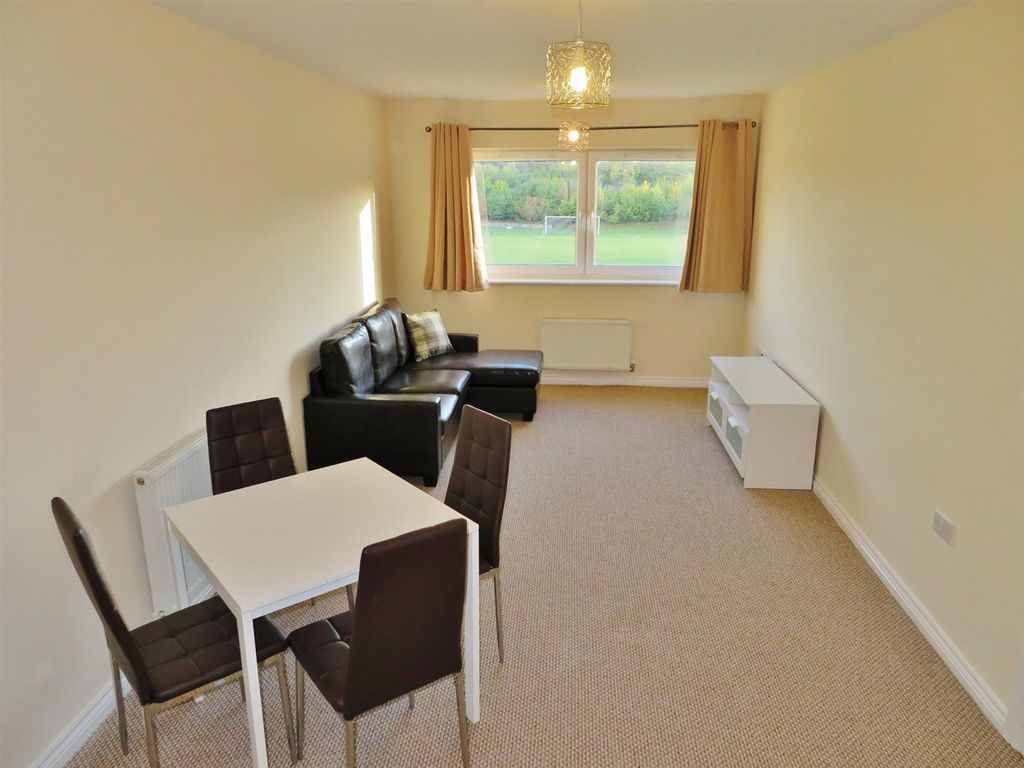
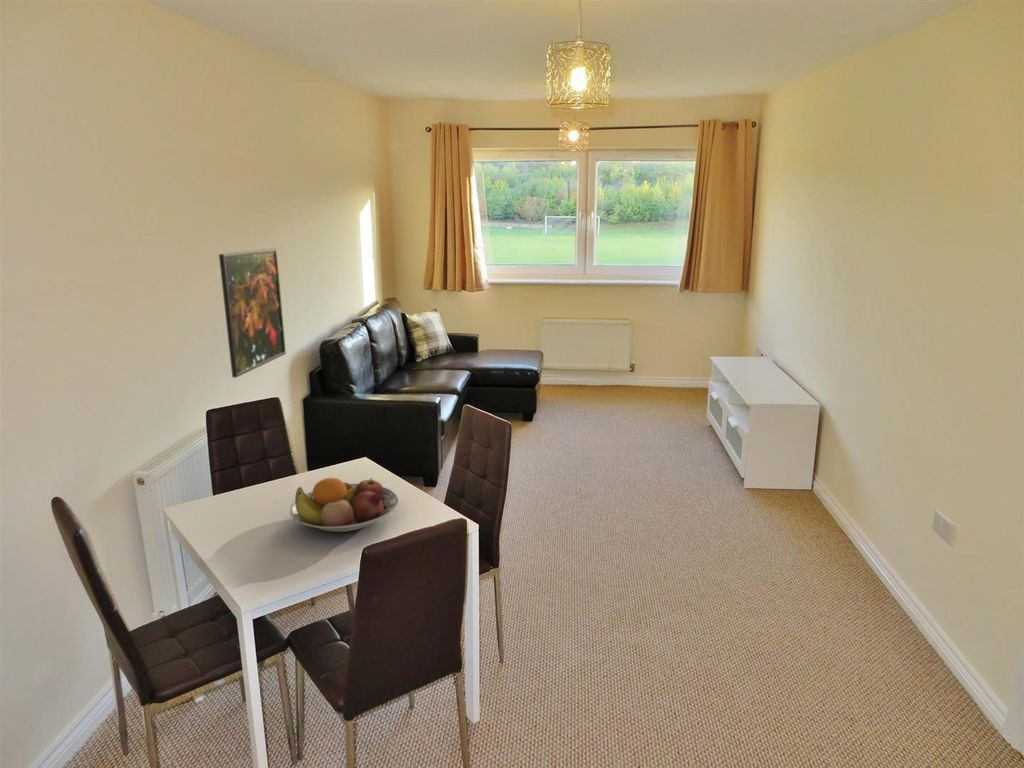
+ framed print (255, 309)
+ fruit bowl (344, 499)
